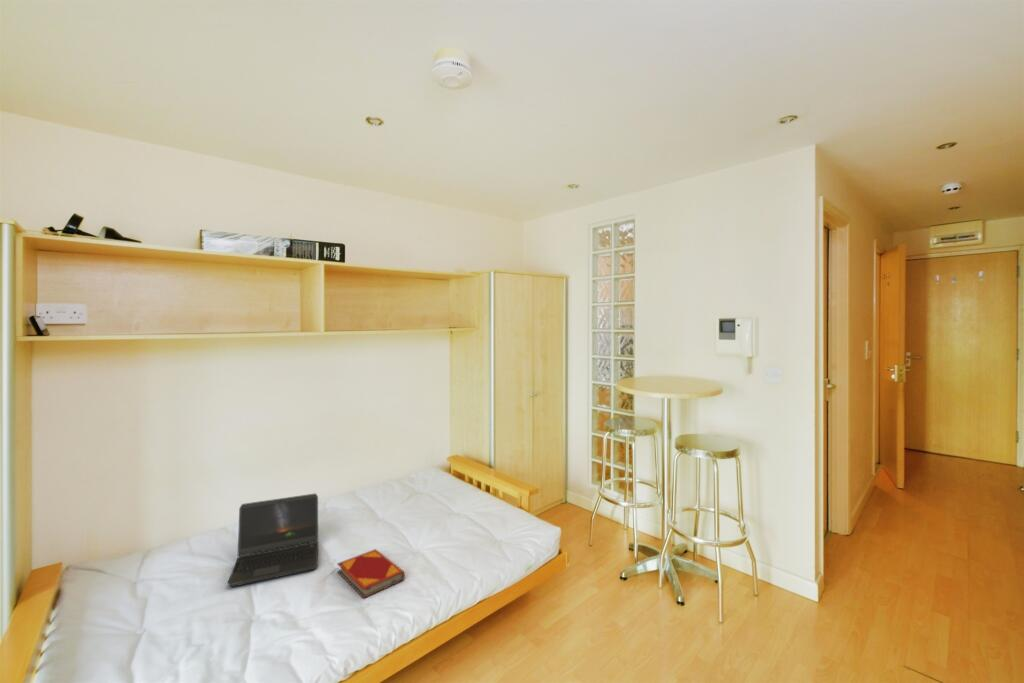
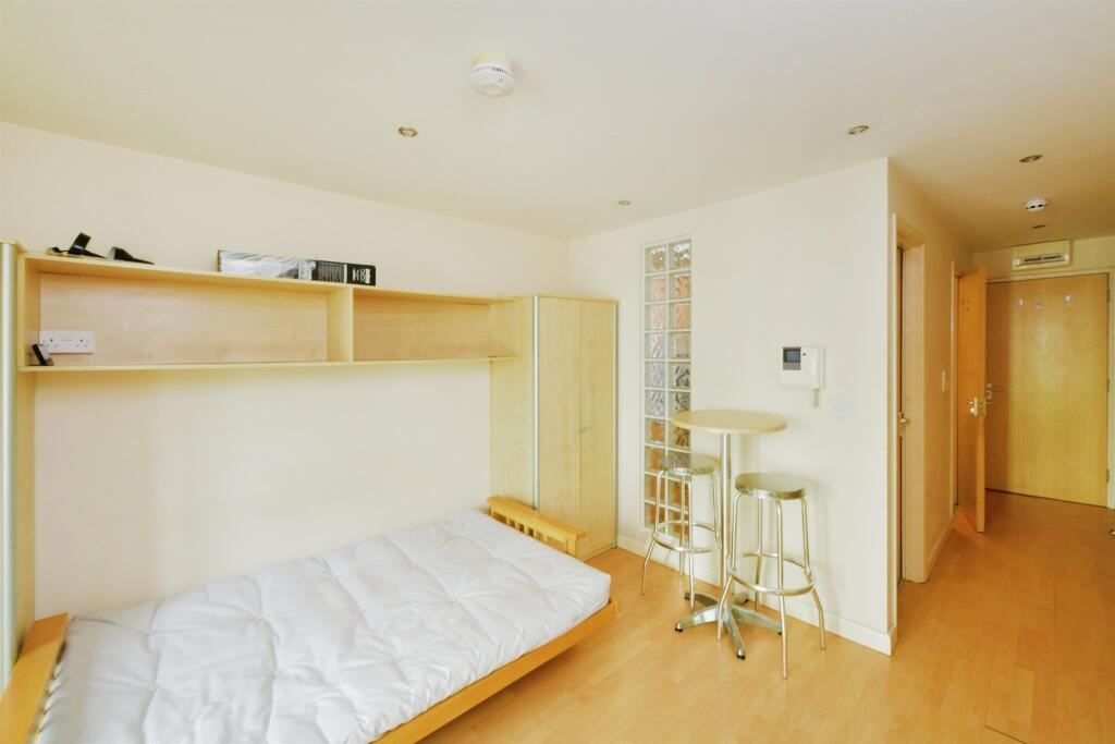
- laptop computer (277, 536)
- hardback book (370, 571)
